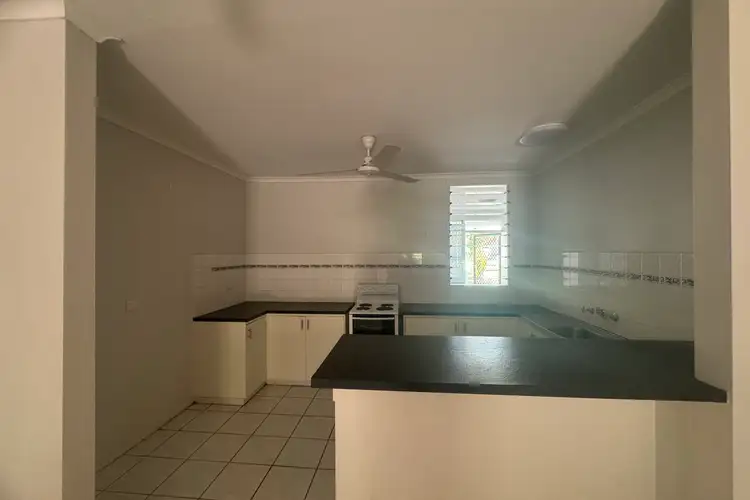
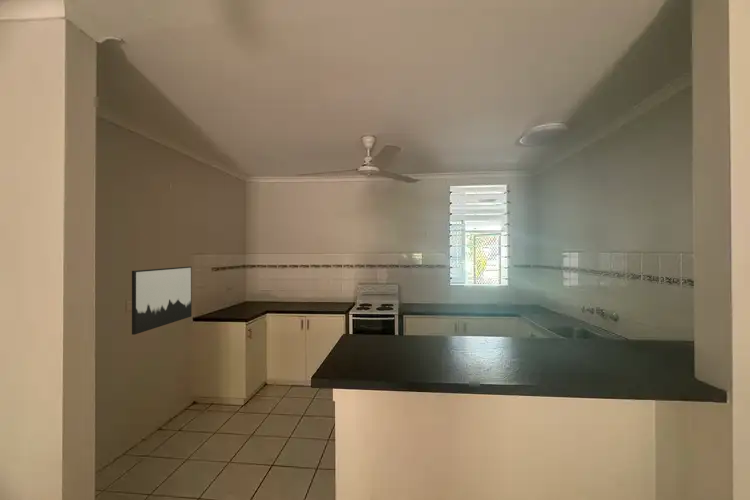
+ wall art (165, 296)
